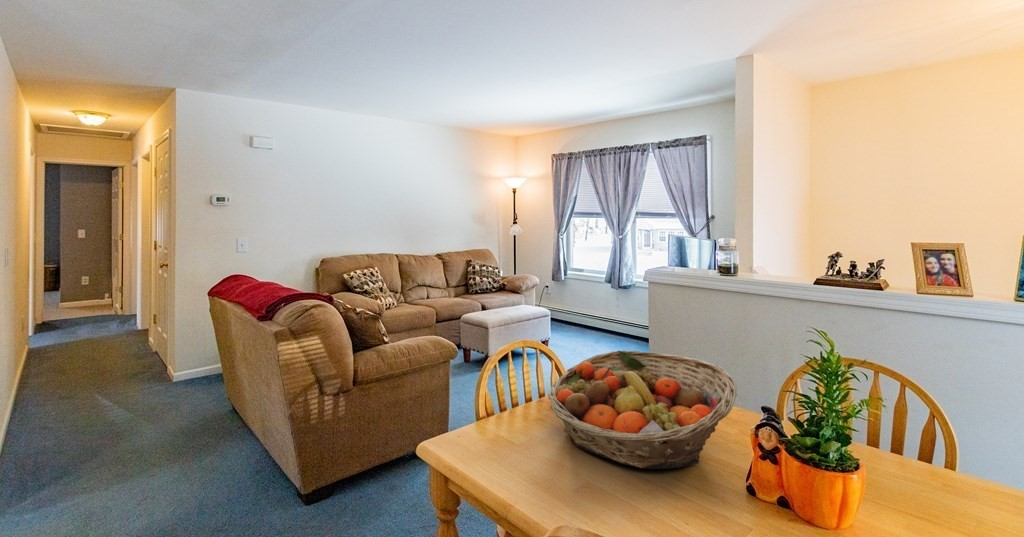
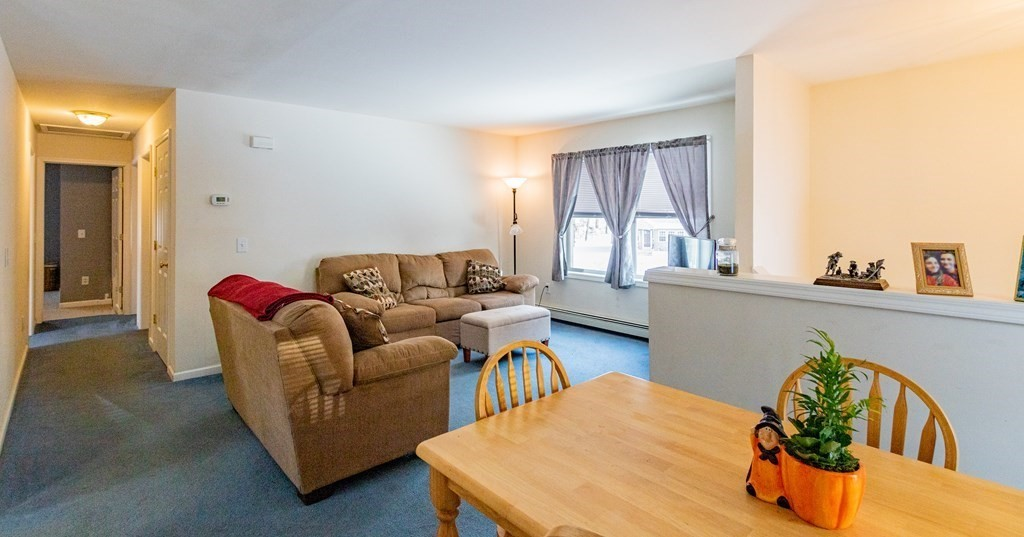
- fruit basket (635, 402)
